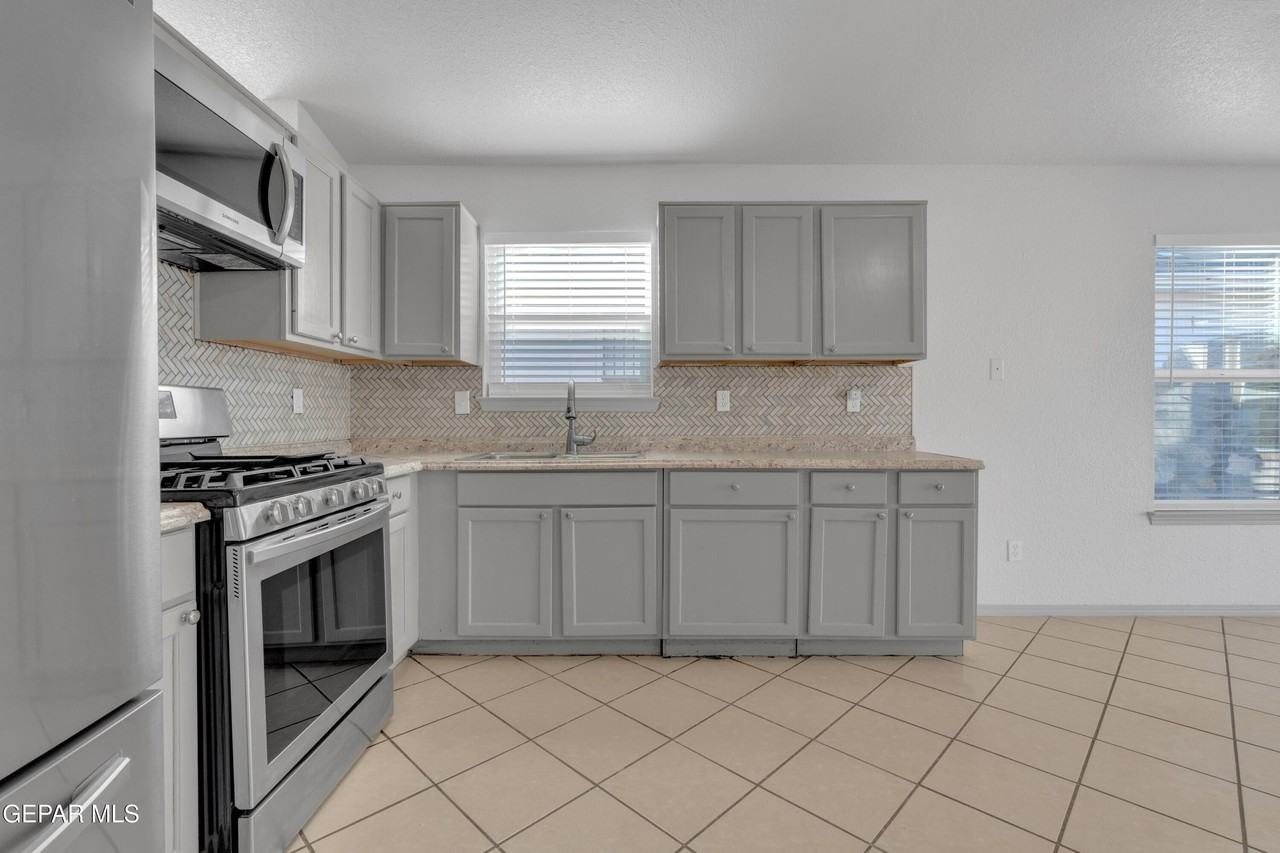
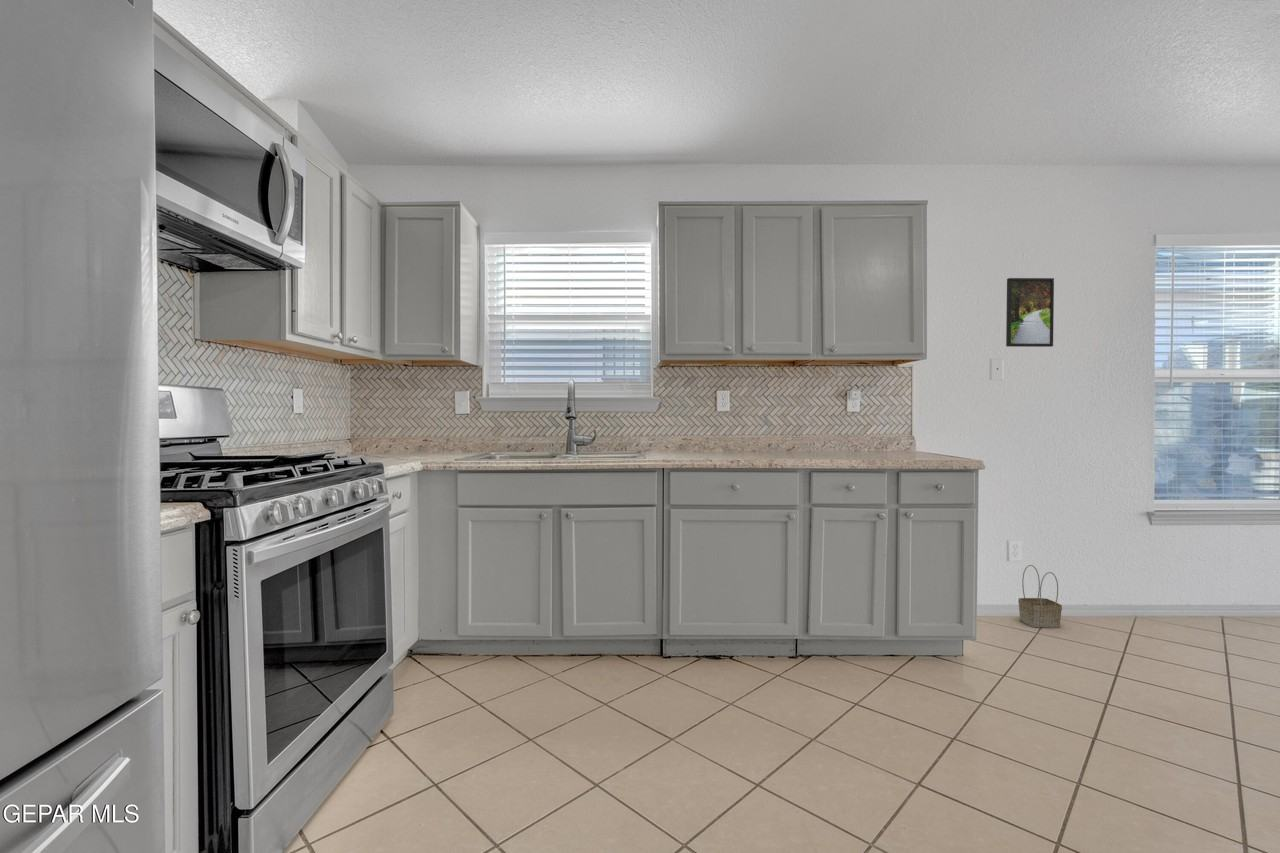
+ basket (1038, 595)
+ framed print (1029, 312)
